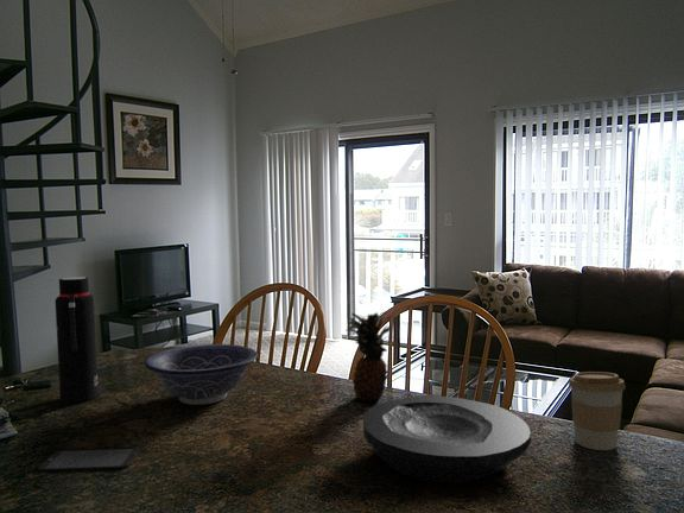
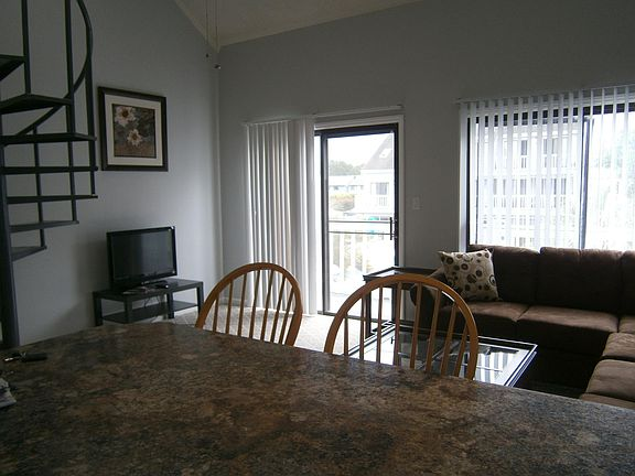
- smartphone (90, 458)
- fruit (365, 353)
- coffee cup (595, 407)
- plate (443, 439)
- decorative bowl (202, 376)
- water bottle (75, 338)
